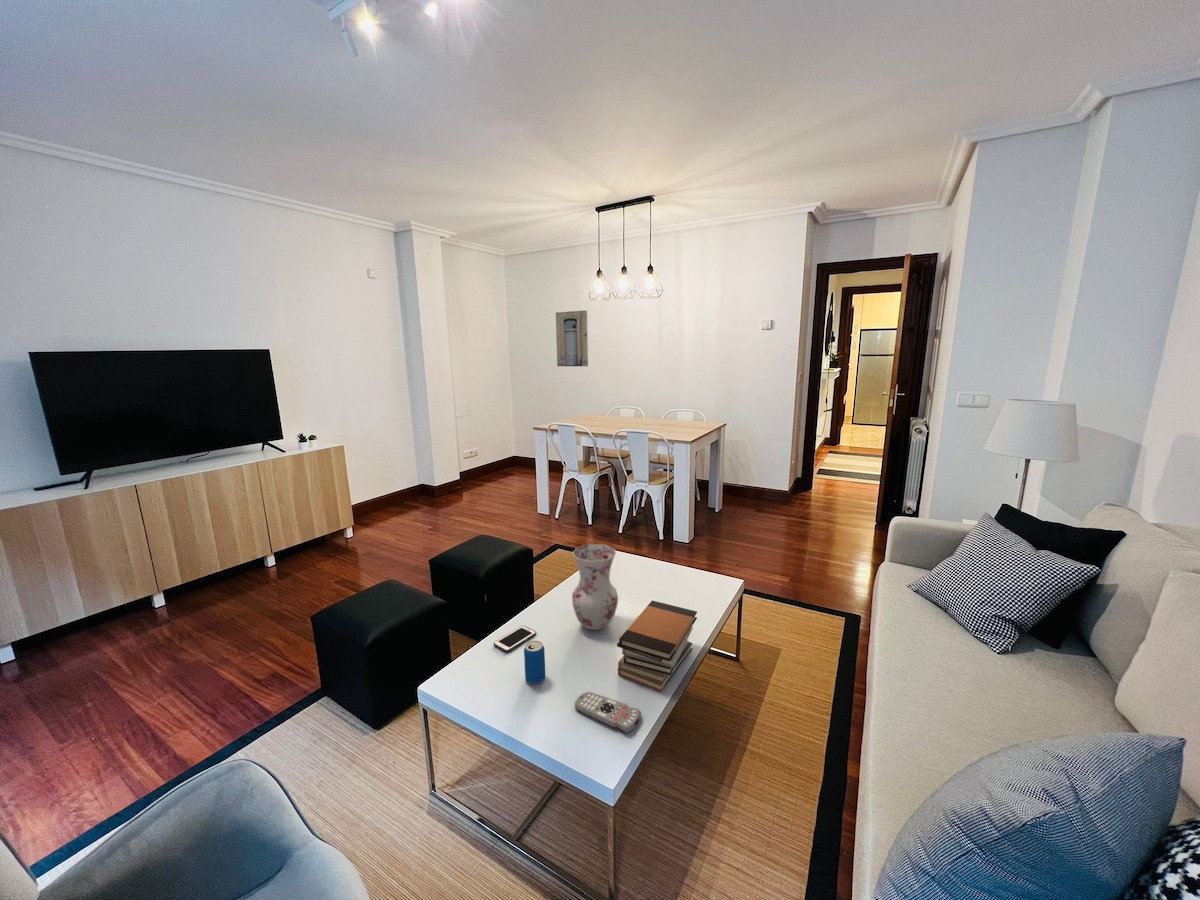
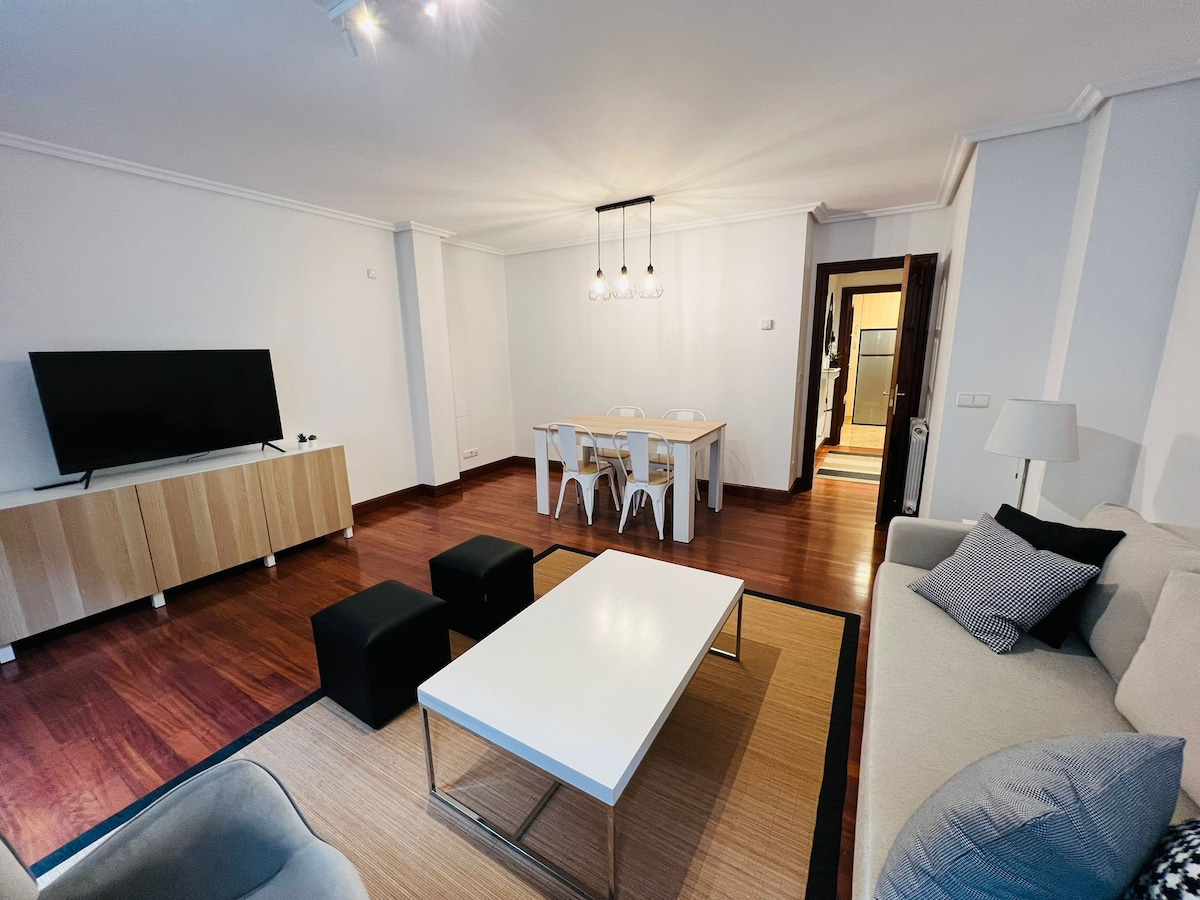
- beverage can (534, 662)
- wall art (571, 339)
- book stack (658, 642)
- cell phone (515, 638)
- vase (594, 589)
- remote control (606, 710)
